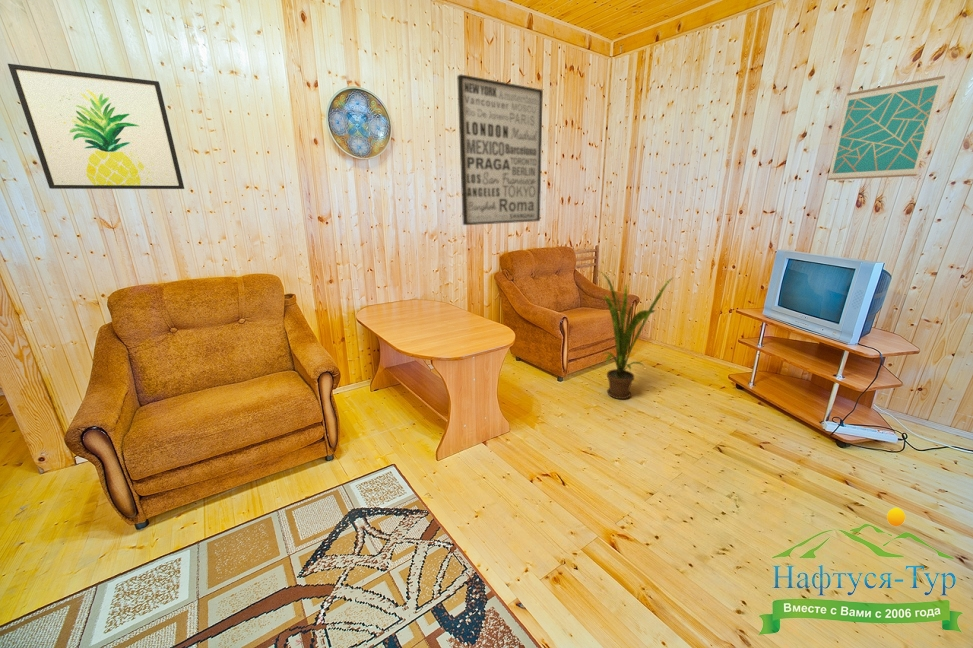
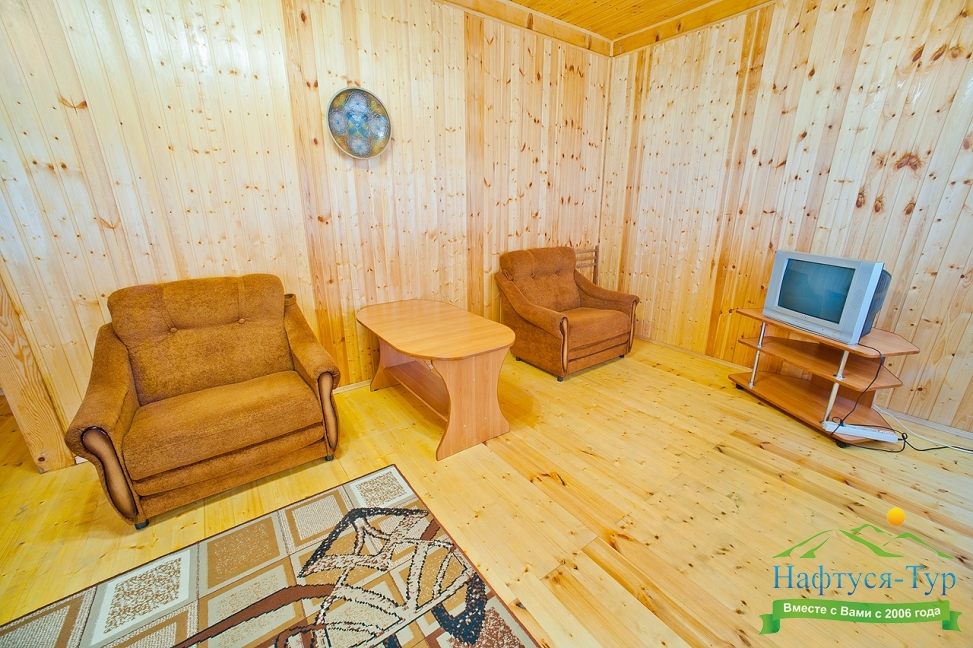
- wall art (503, 156)
- wall art (106, 133)
- house plant (617, 336)
- wall art (880, 133)
